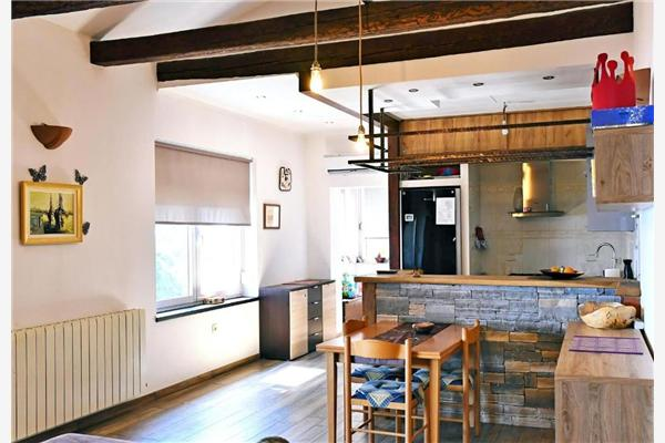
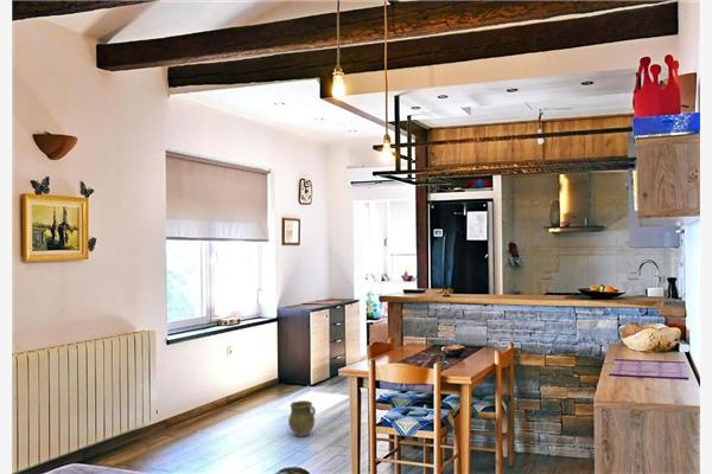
+ ceramic jug (303, 418)
